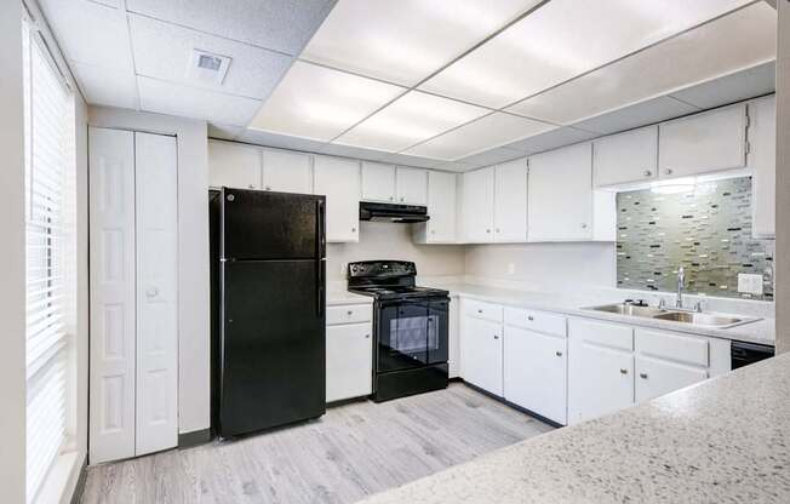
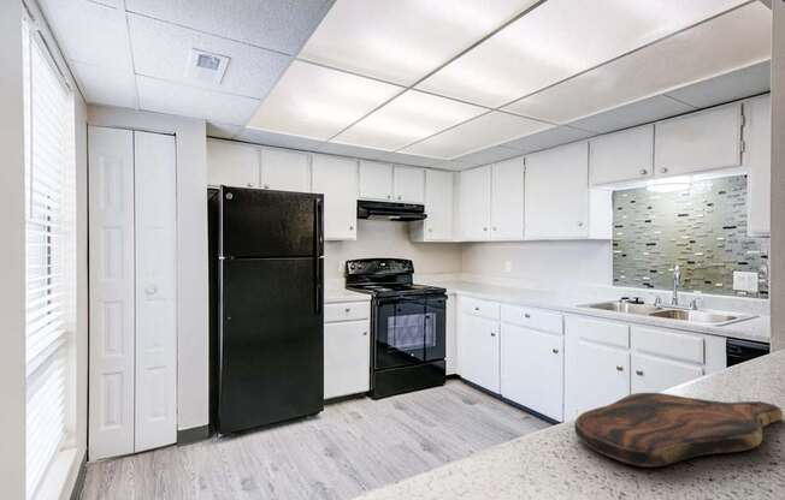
+ cutting board (680, 419)
